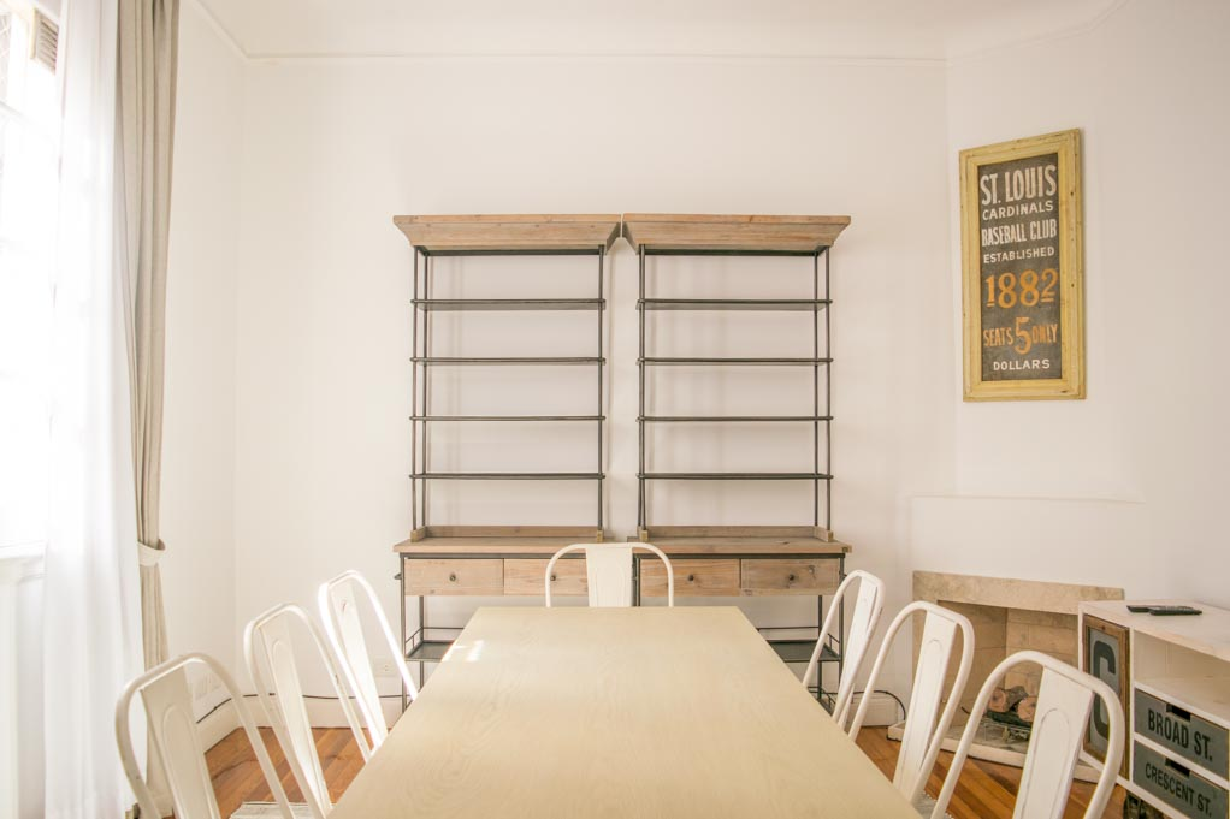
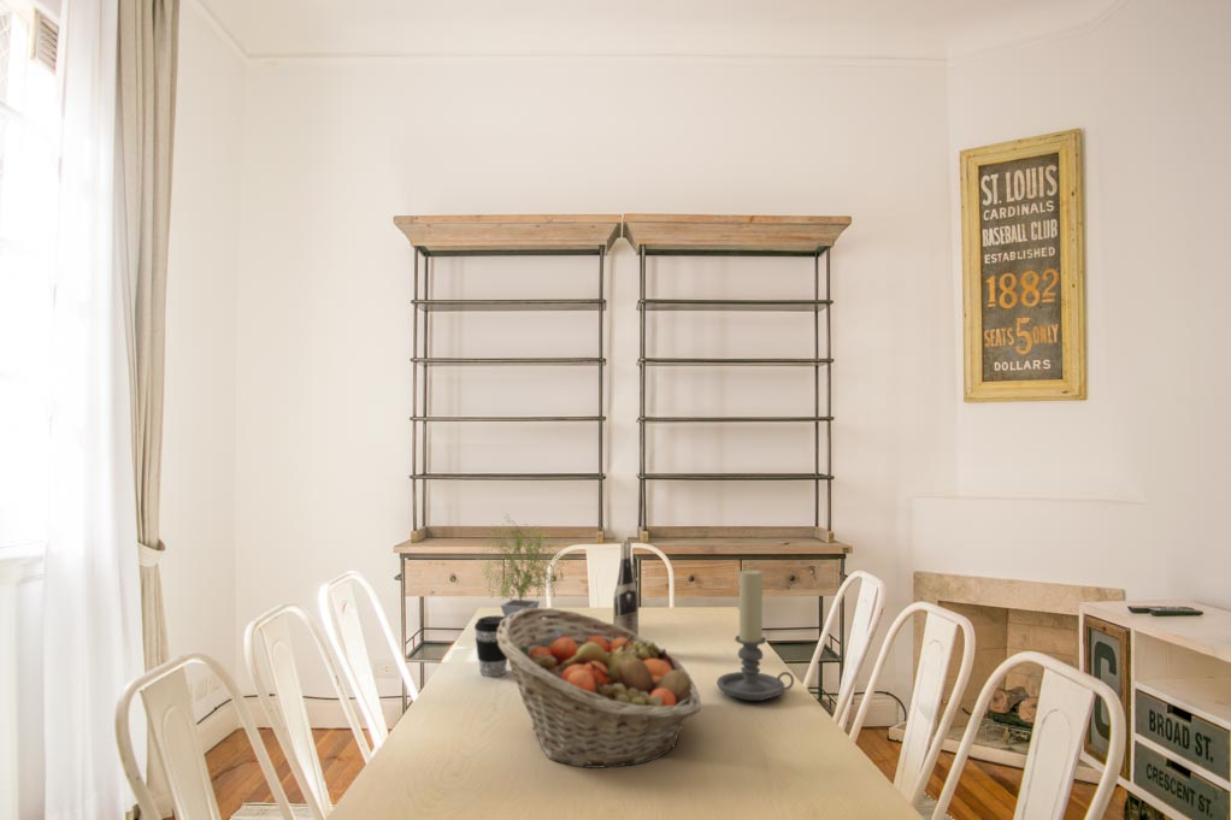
+ wine bottle (625, 596)
+ coffee cup (493, 645)
+ candle holder (756, 630)
+ potted plant (524, 571)
+ fruit basket (597, 676)
